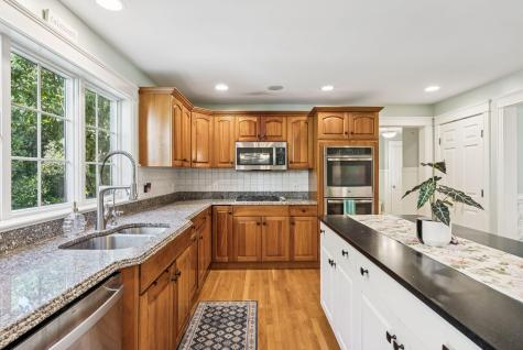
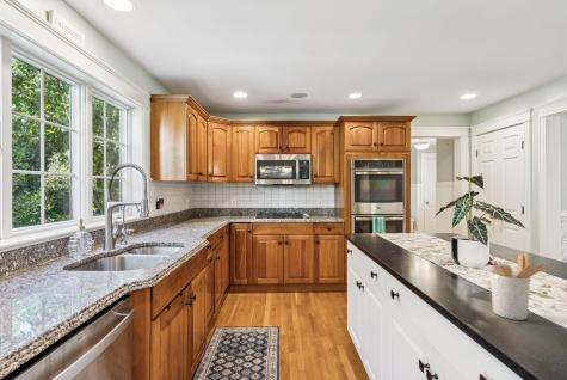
+ utensil holder (518, 286)
